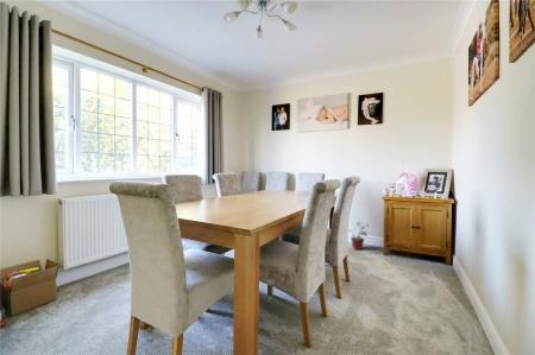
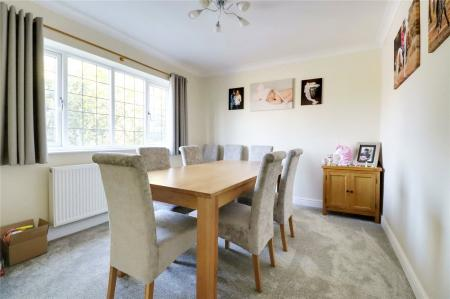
- potted plant (359, 234)
